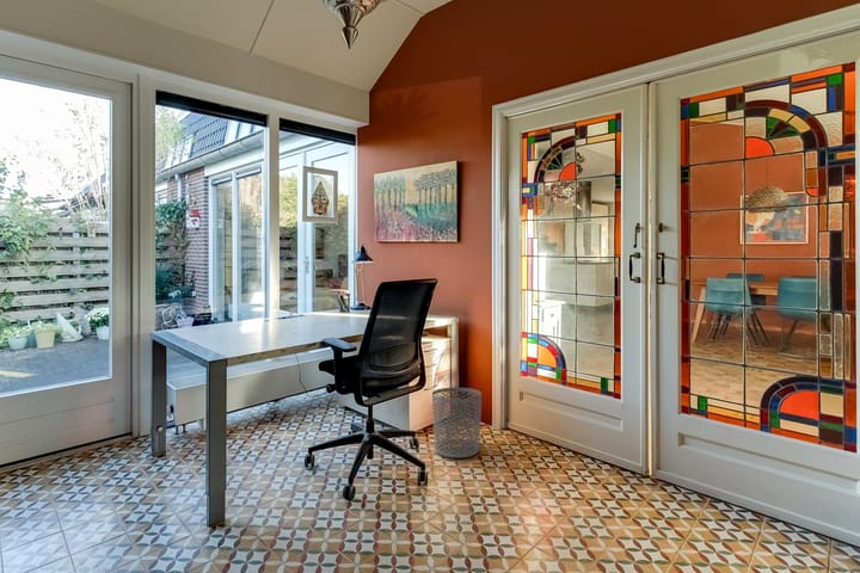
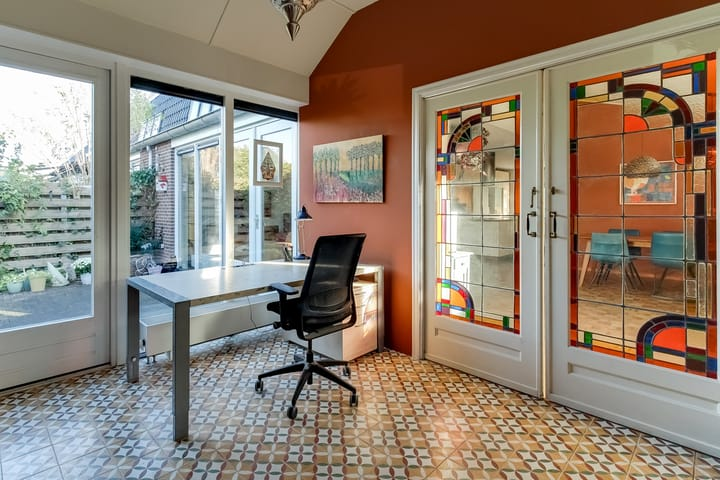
- waste bin (456, 421)
